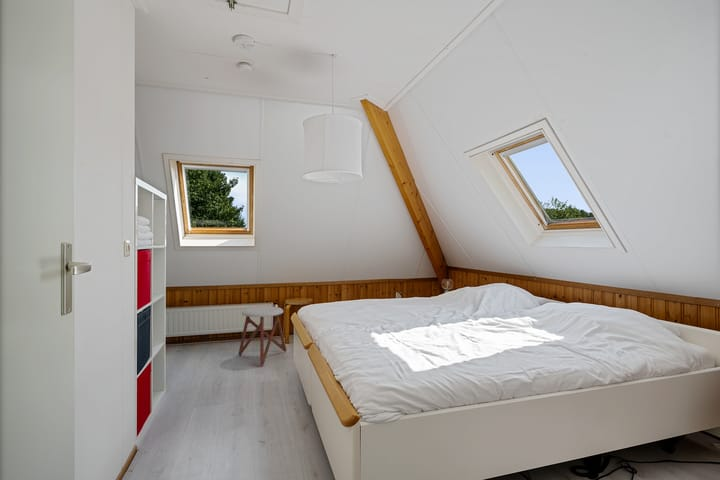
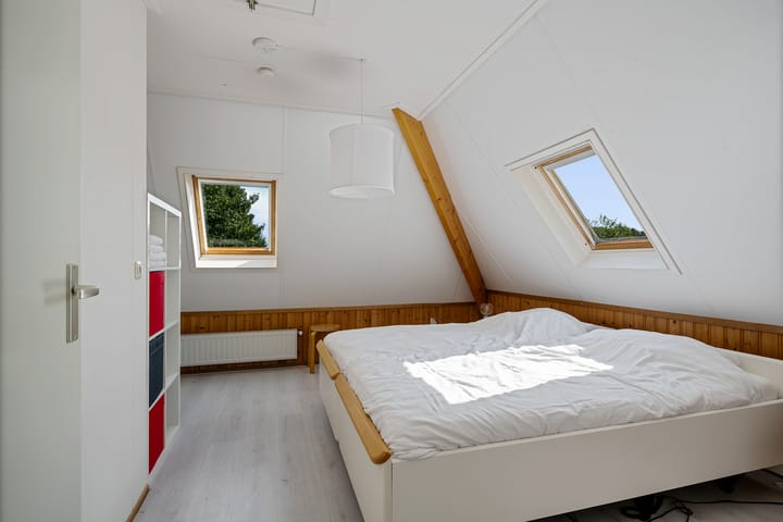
- stool (260, 332)
